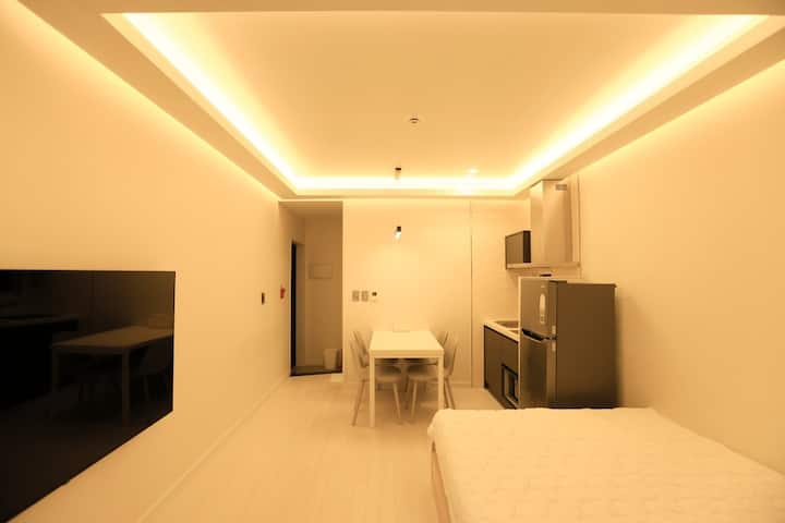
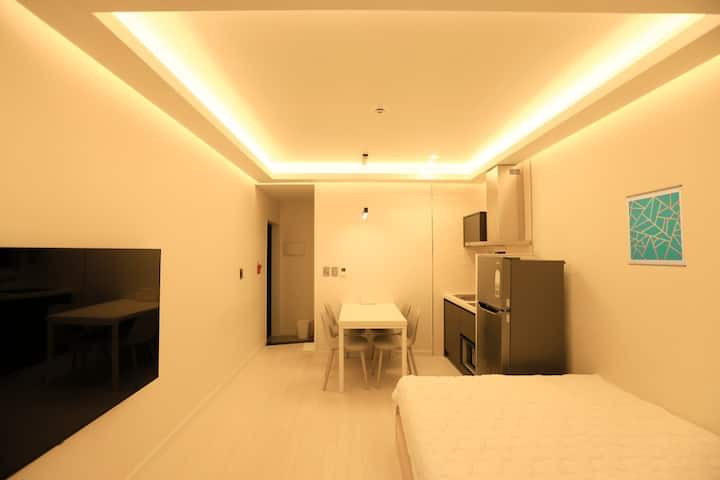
+ wall art (653, 228)
